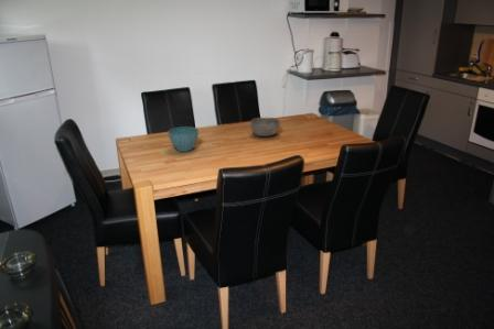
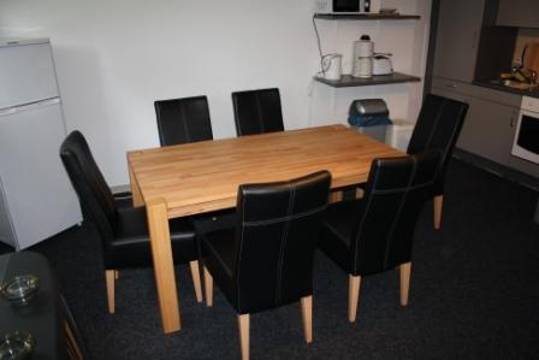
- plant pot (183, 140)
- bowl (265, 128)
